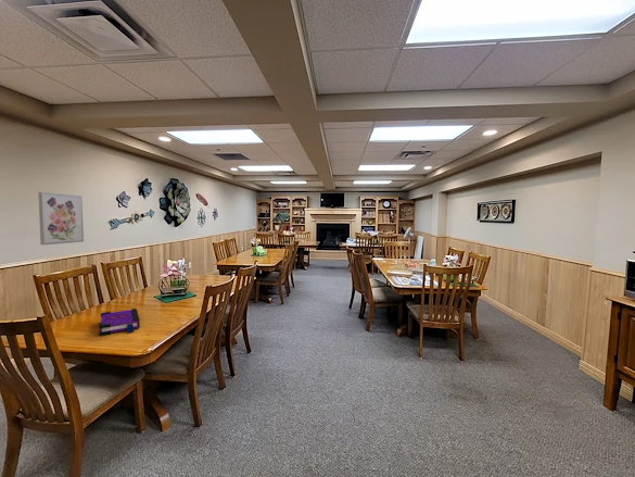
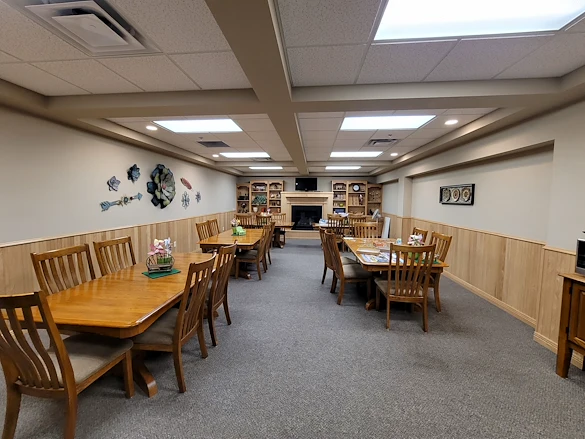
- board game (119, 321)
- wall art (62, 218)
